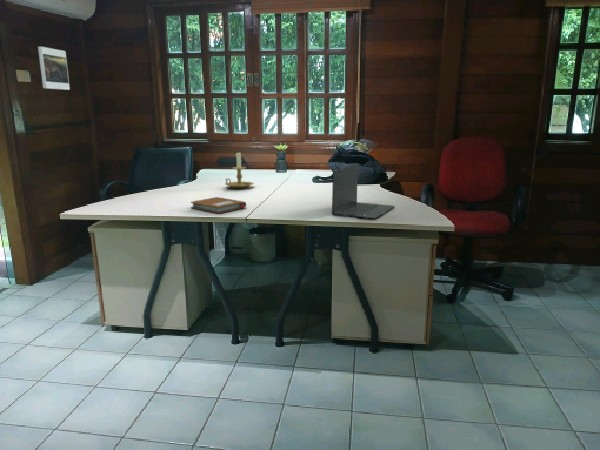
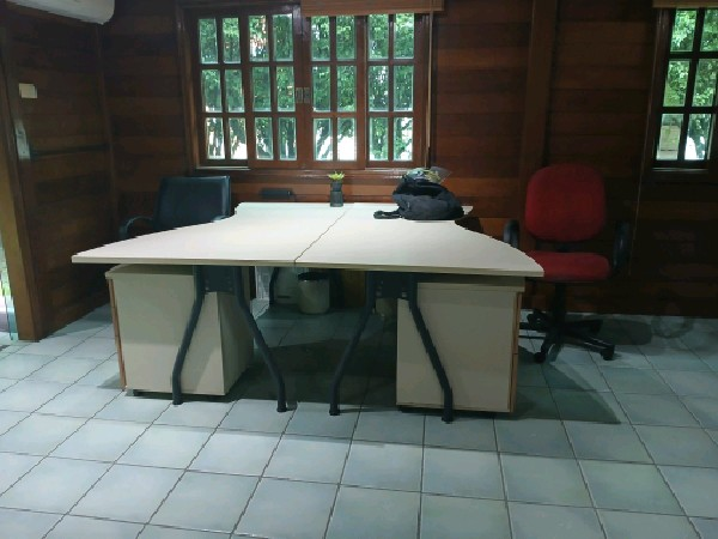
- notebook (219, 204)
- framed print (54, 69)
- laptop (356, 190)
- candle holder (238, 169)
